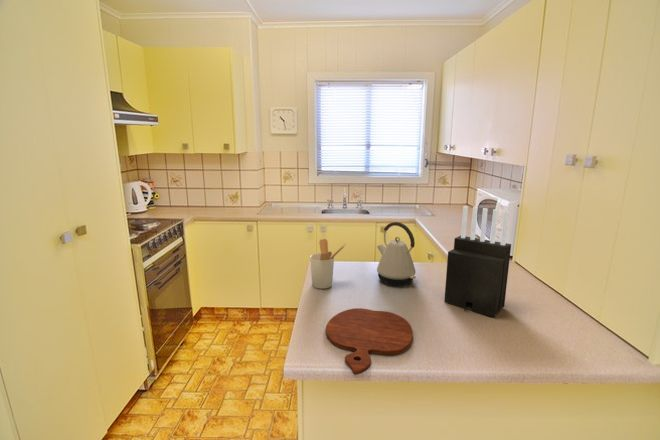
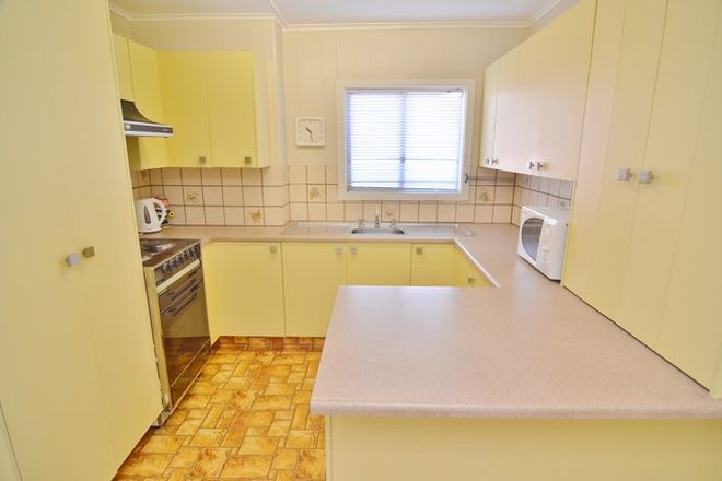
- utensil holder (328, 263)
- cutting board (366, 337)
- knife block (476, 259)
- kettle (395, 251)
